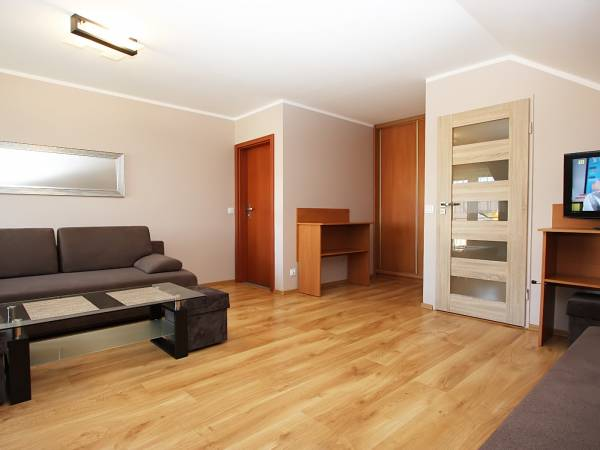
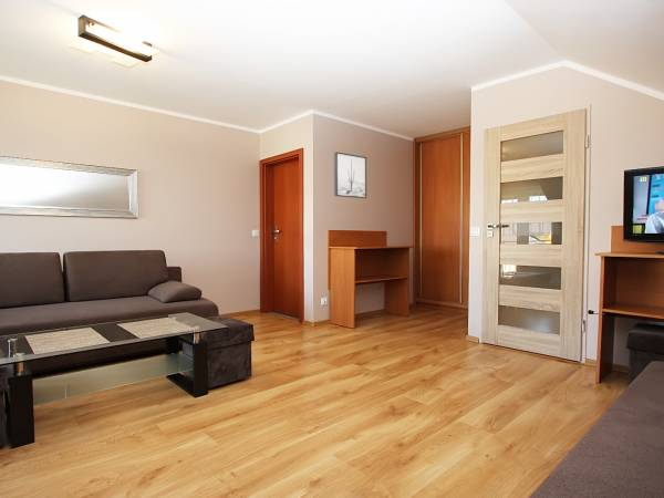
+ wall art (351, 176)
